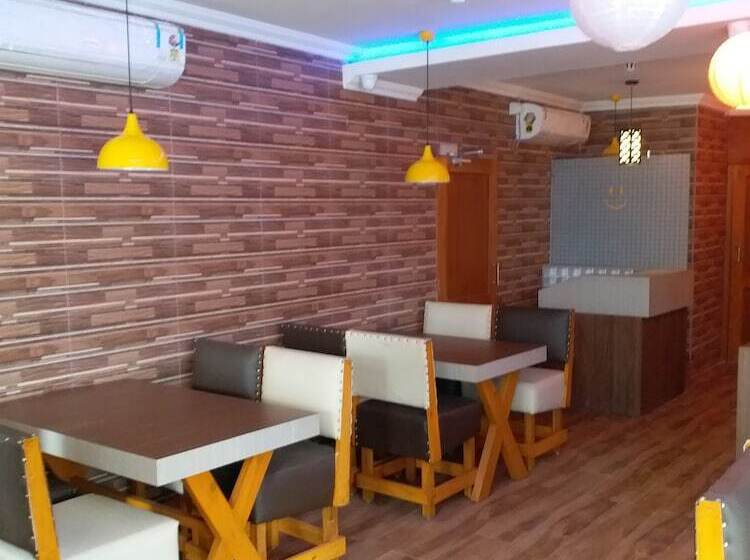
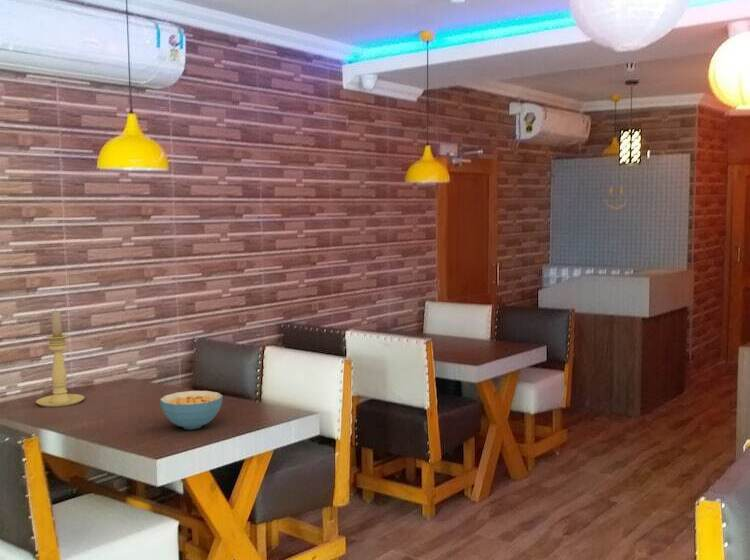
+ candle holder (58, 355)
+ cereal bowl (192, 412)
